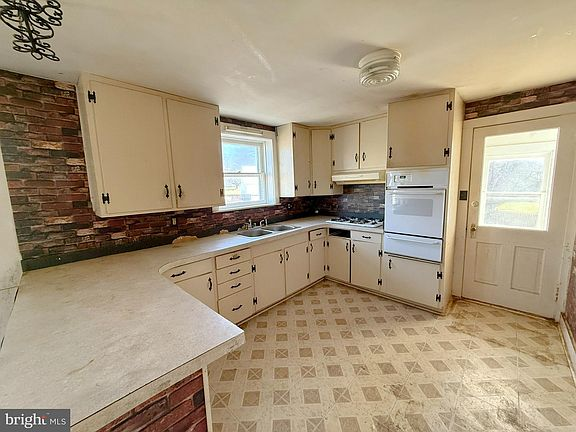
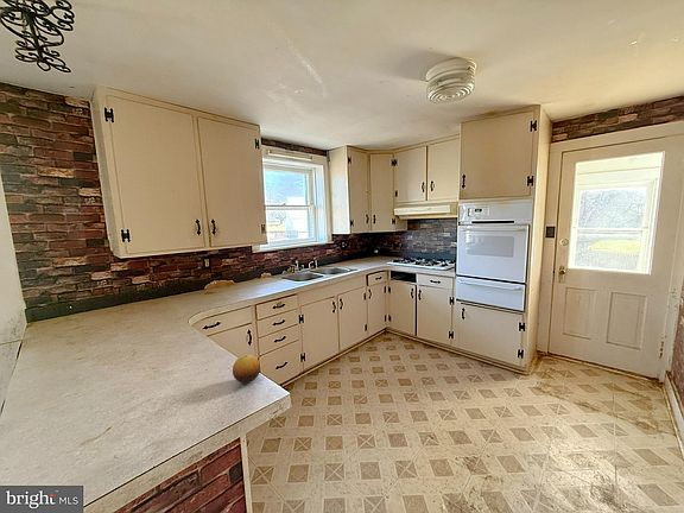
+ fruit (246, 368)
